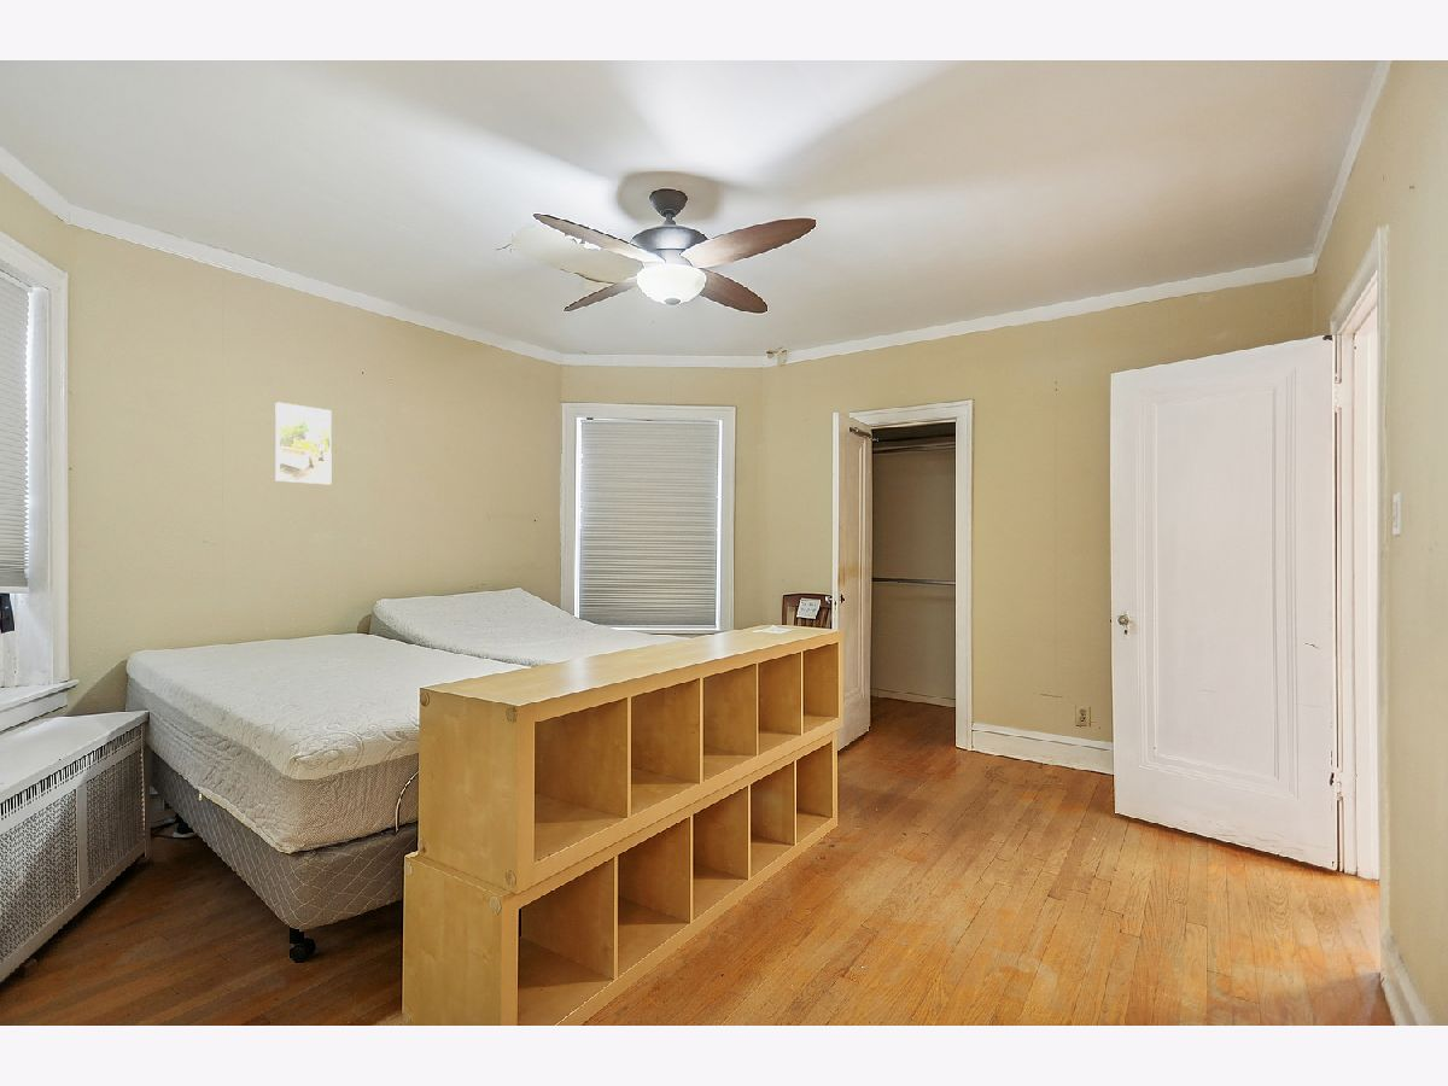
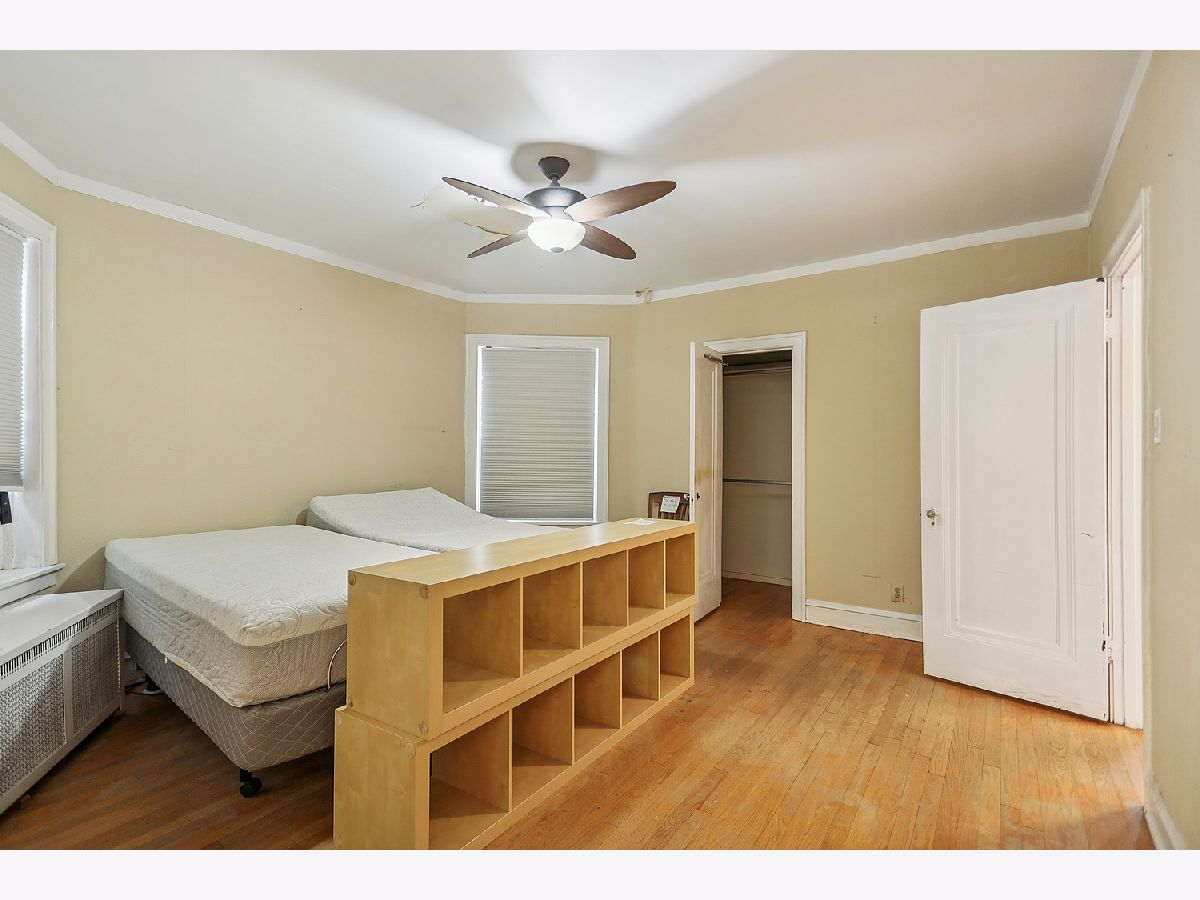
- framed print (304, 444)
